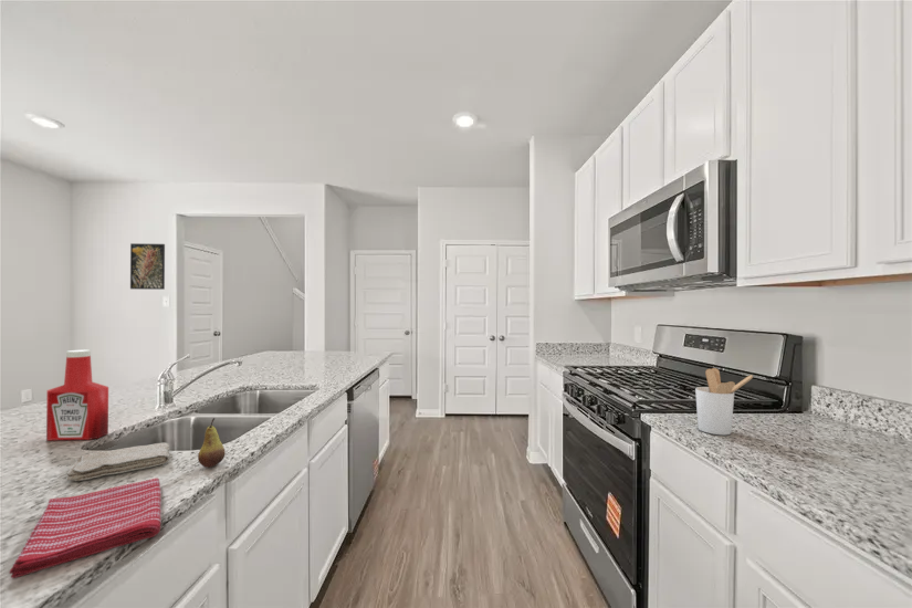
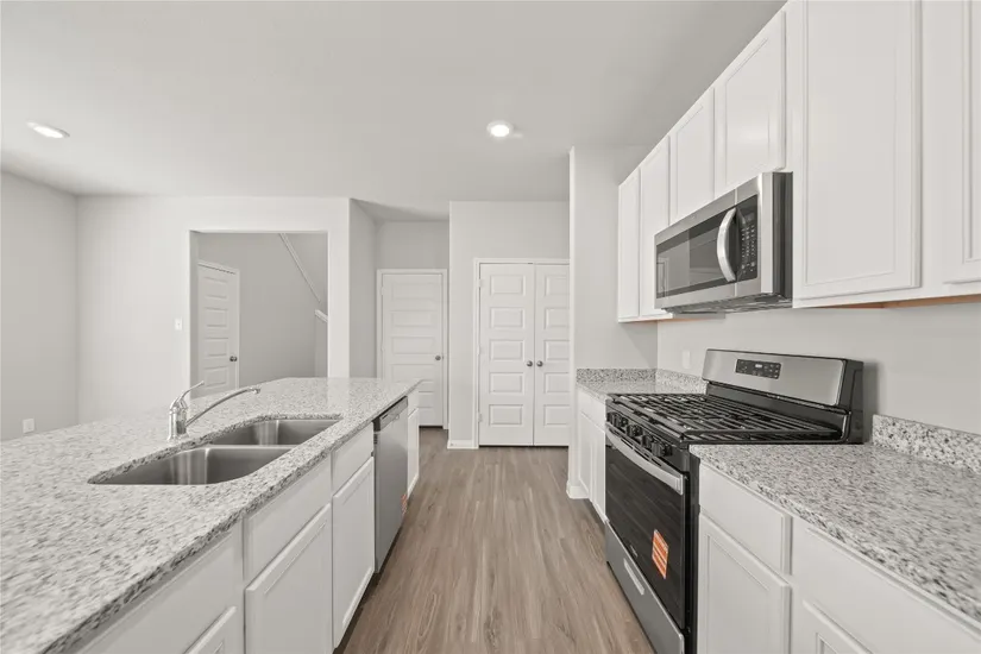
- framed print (147, 266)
- dish towel (99, 515)
- utensil holder (724, 401)
- washcloth (123, 459)
- soap bottle (77, 394)
- fruit (211, 440)
